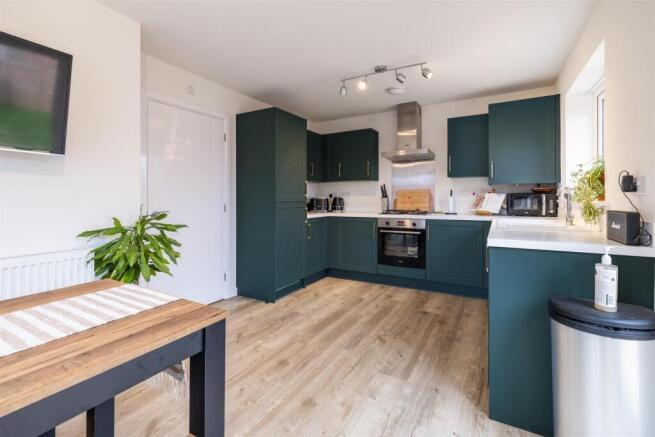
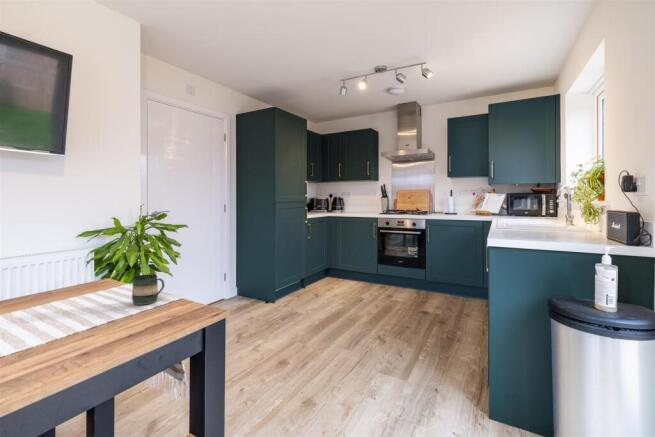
+ mug (149, 289)
